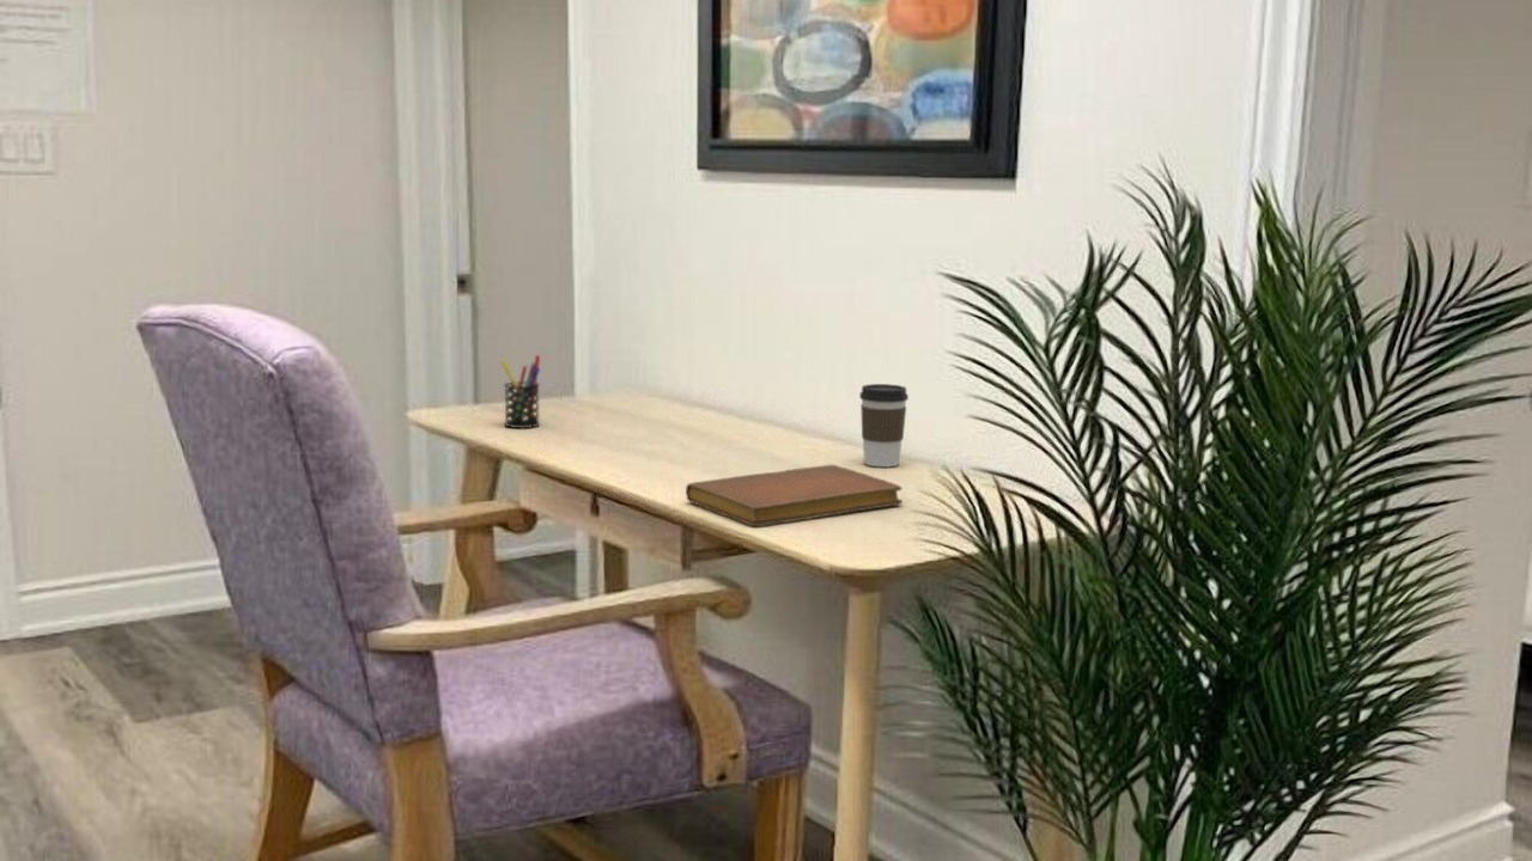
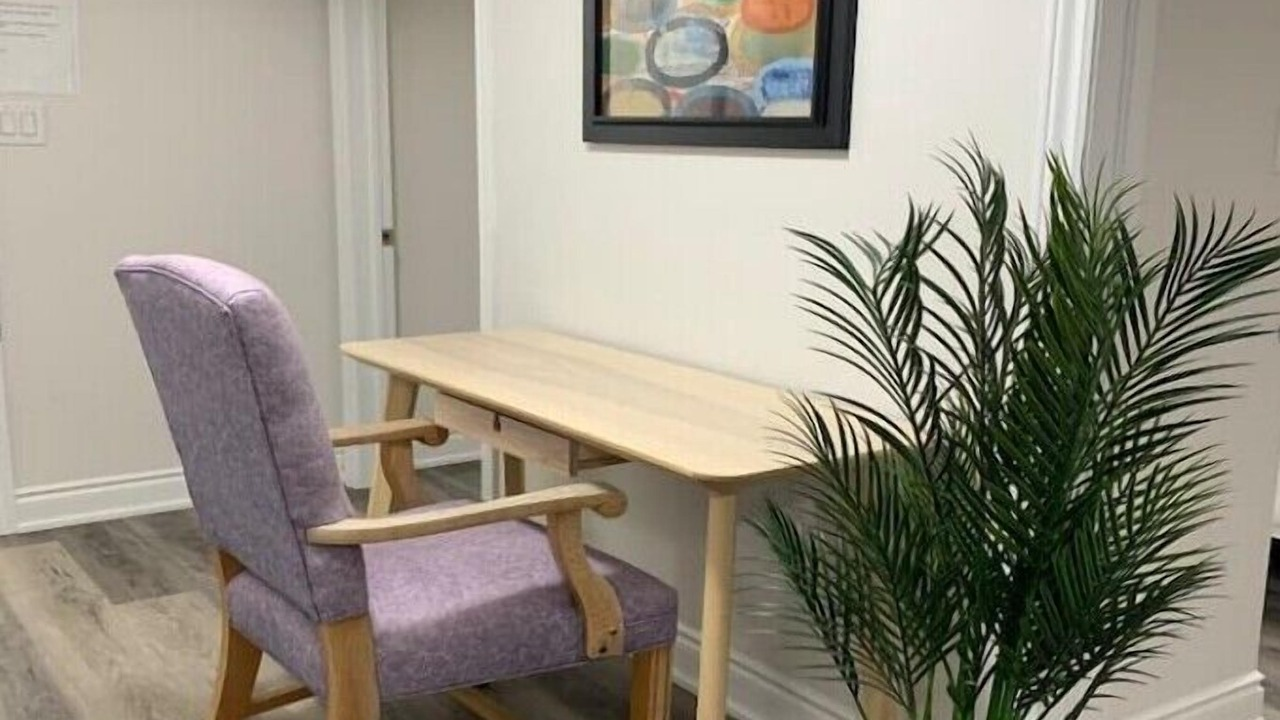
- pen holder (525, 389)
- coffee cup (882, 425)
- notebook (794, 493)
